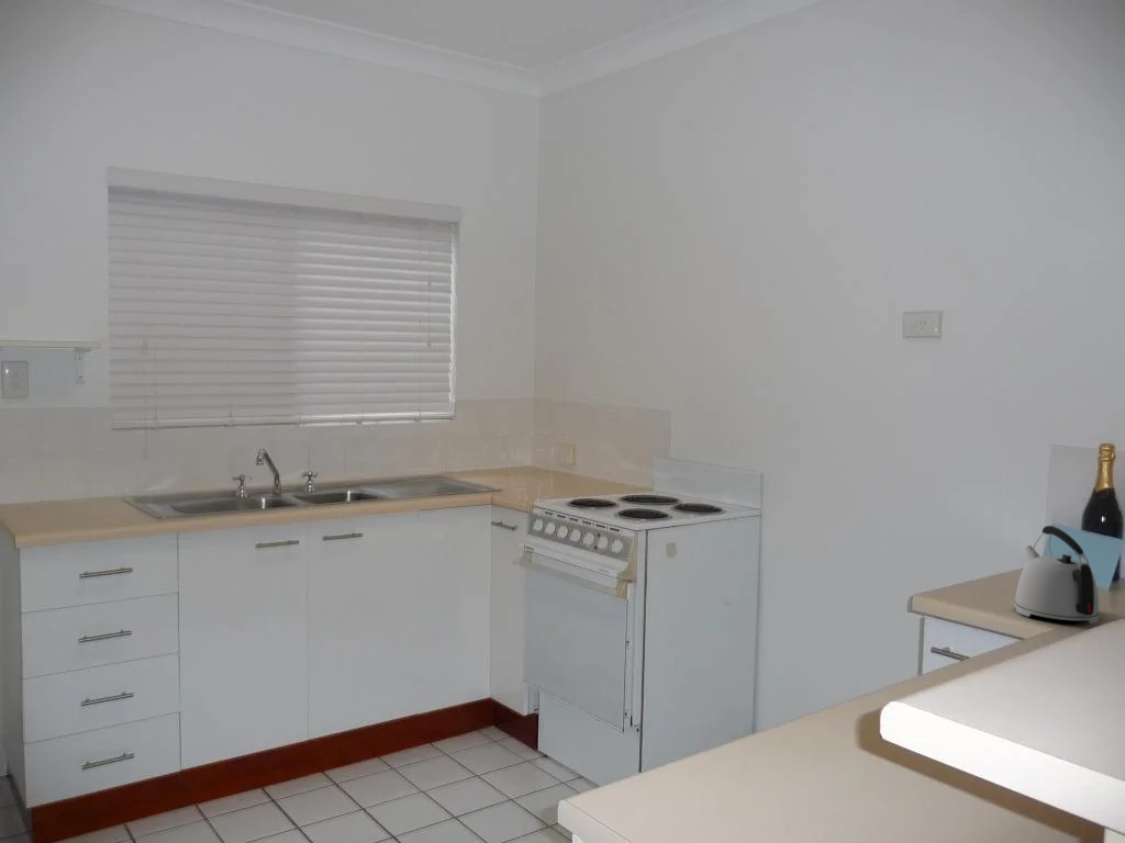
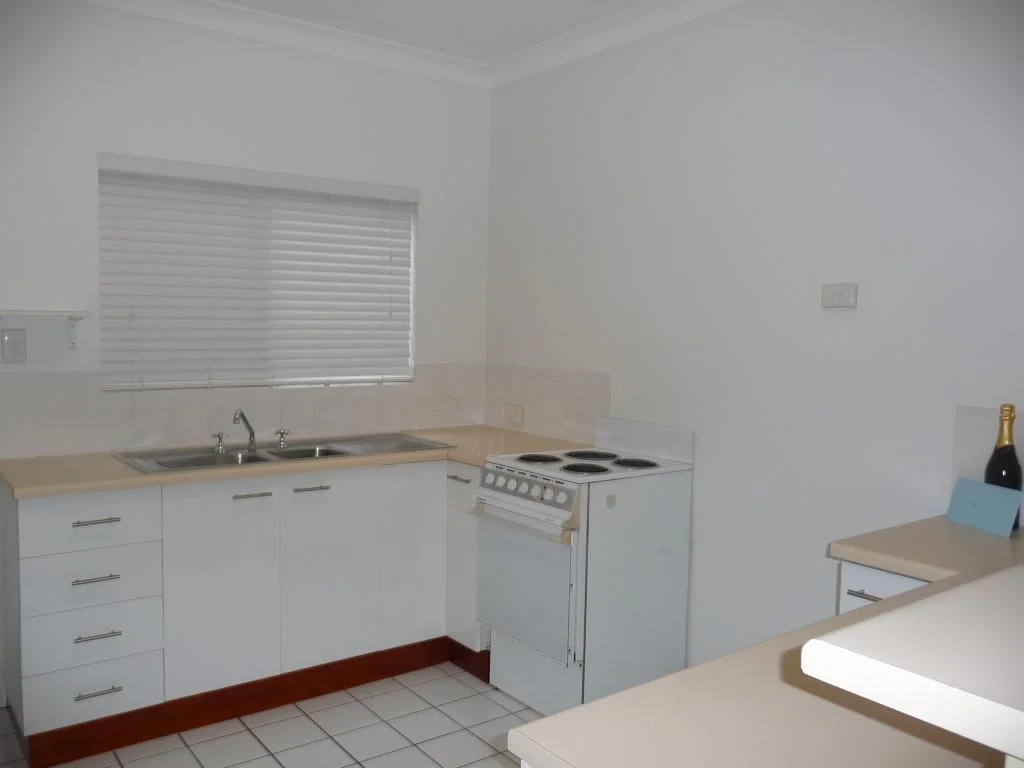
- kettle (1056, 570)
